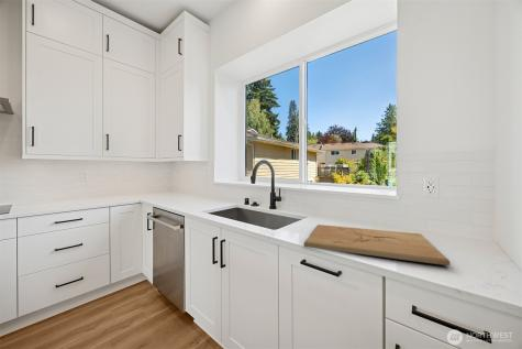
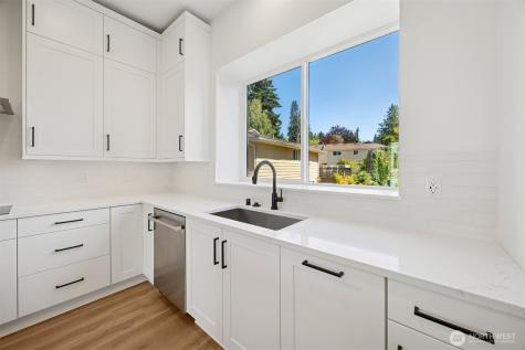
- cutting board (366, 239)
